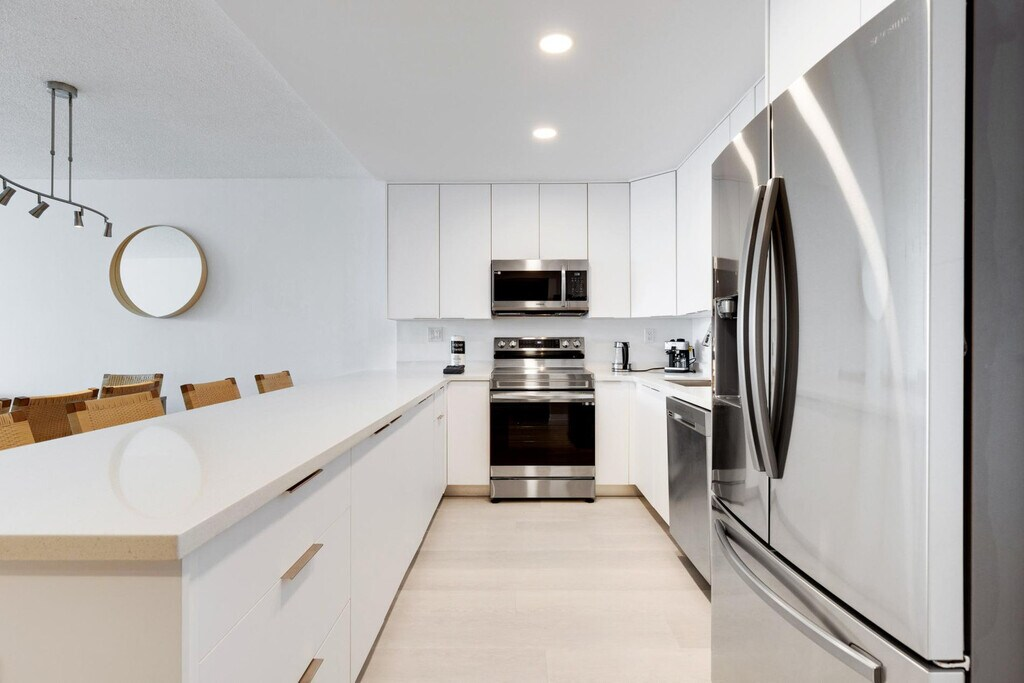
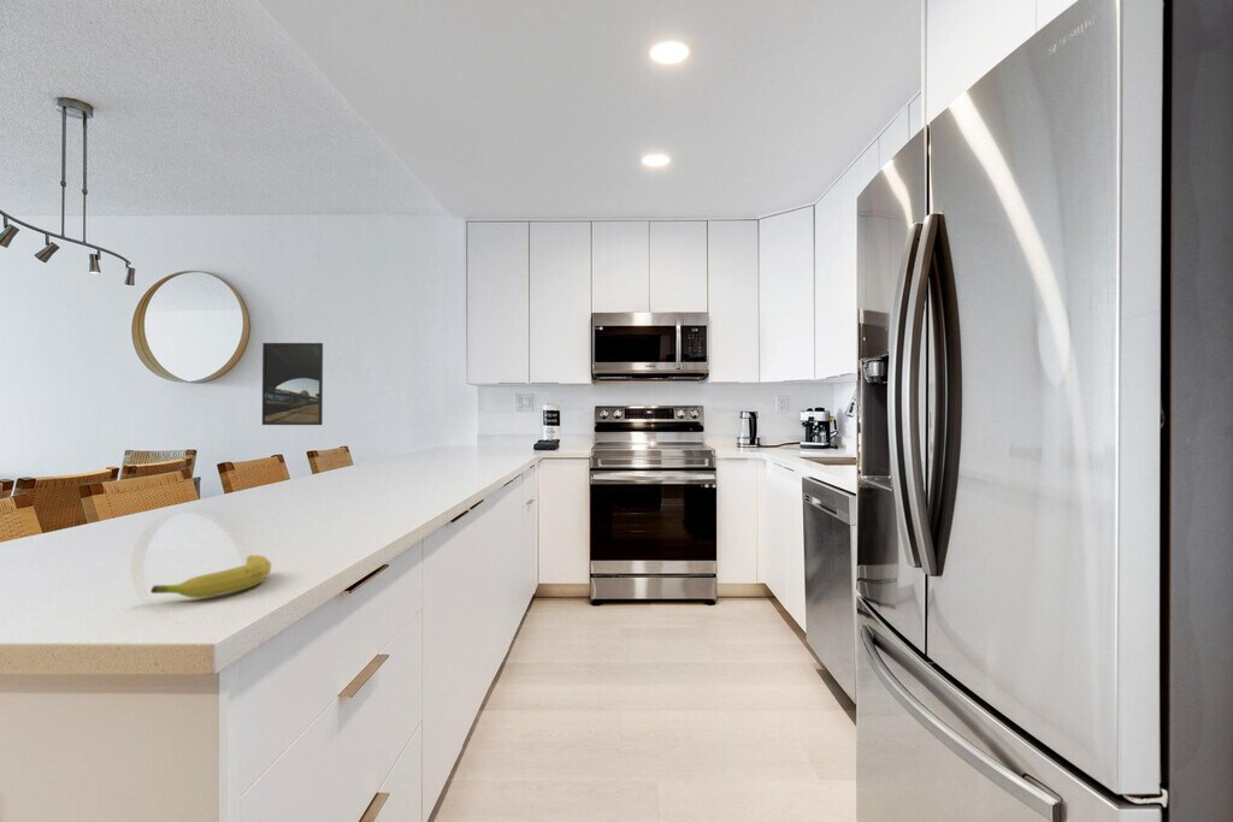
+ fruit (216, 575)
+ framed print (291, 384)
